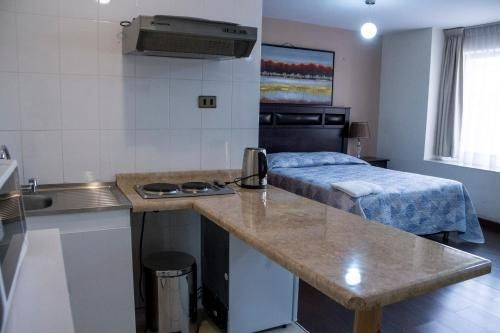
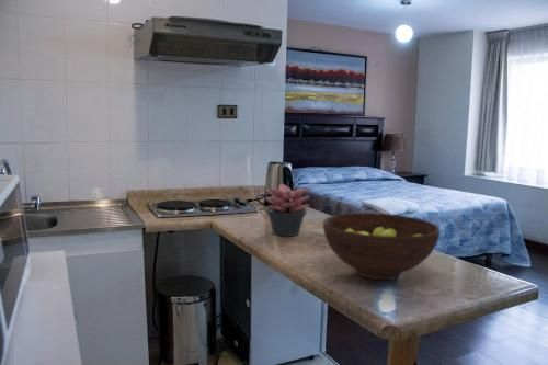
+ fruit bowl (378, 249)
+ succulent plant (286, 209)
